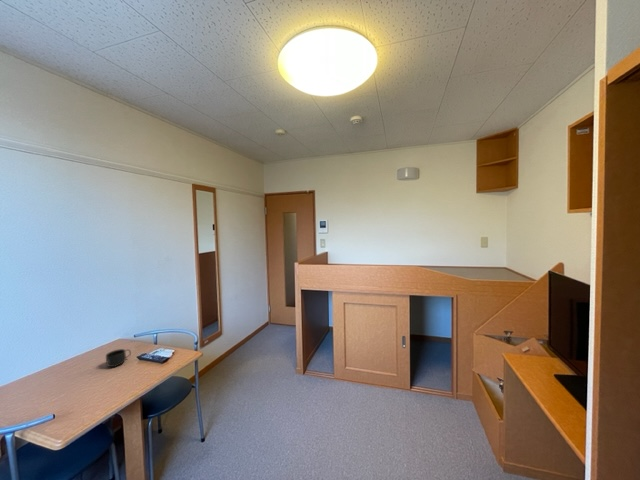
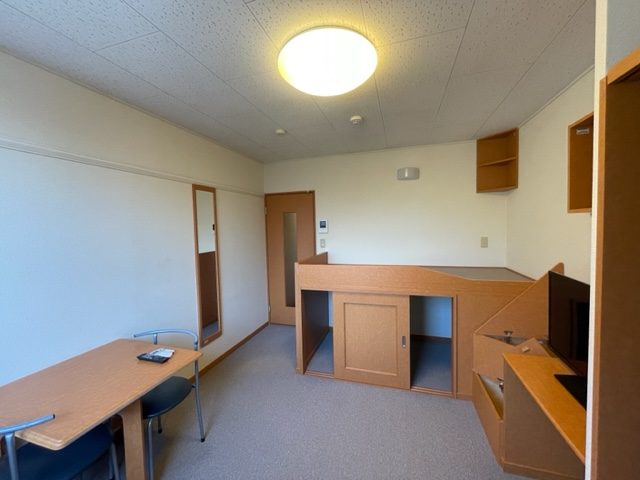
- mug (119, 357)
